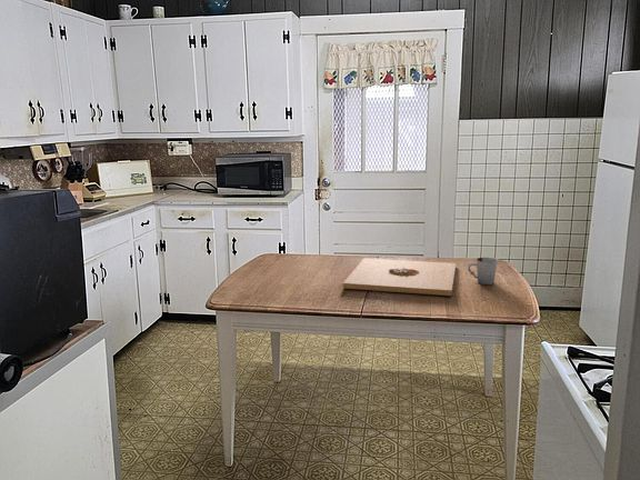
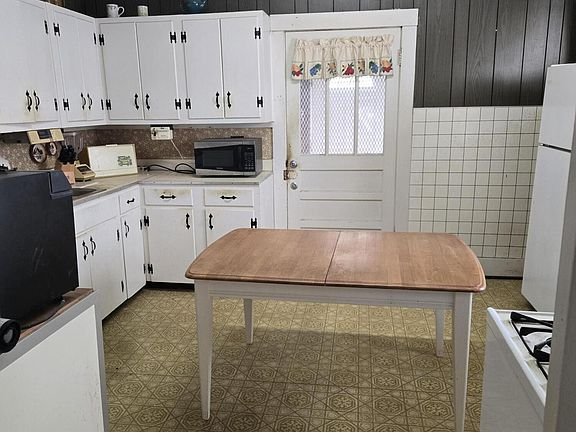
- platter (402, 273)
- cup (482, 270)
